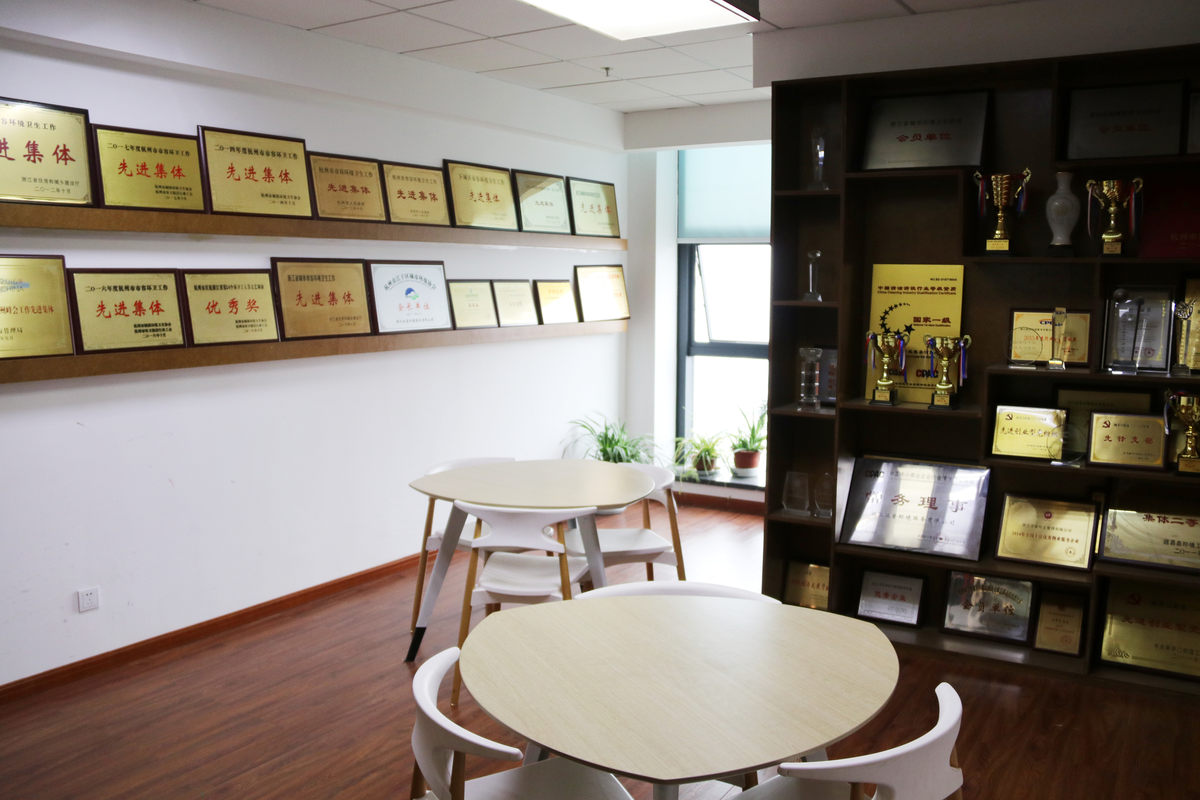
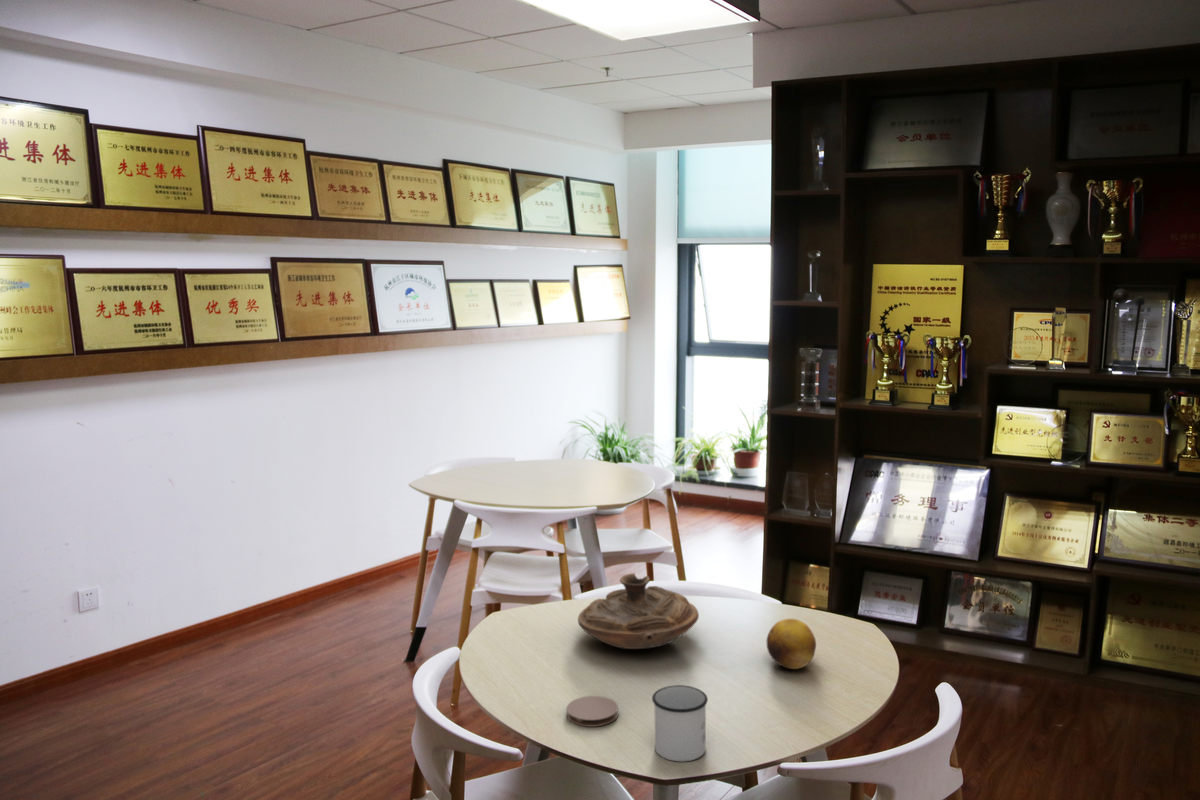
+ decorative bowl (638, 608)
+ fruit (790, 642)
+ coaster (592, 710)
+ mug (677, 719)
